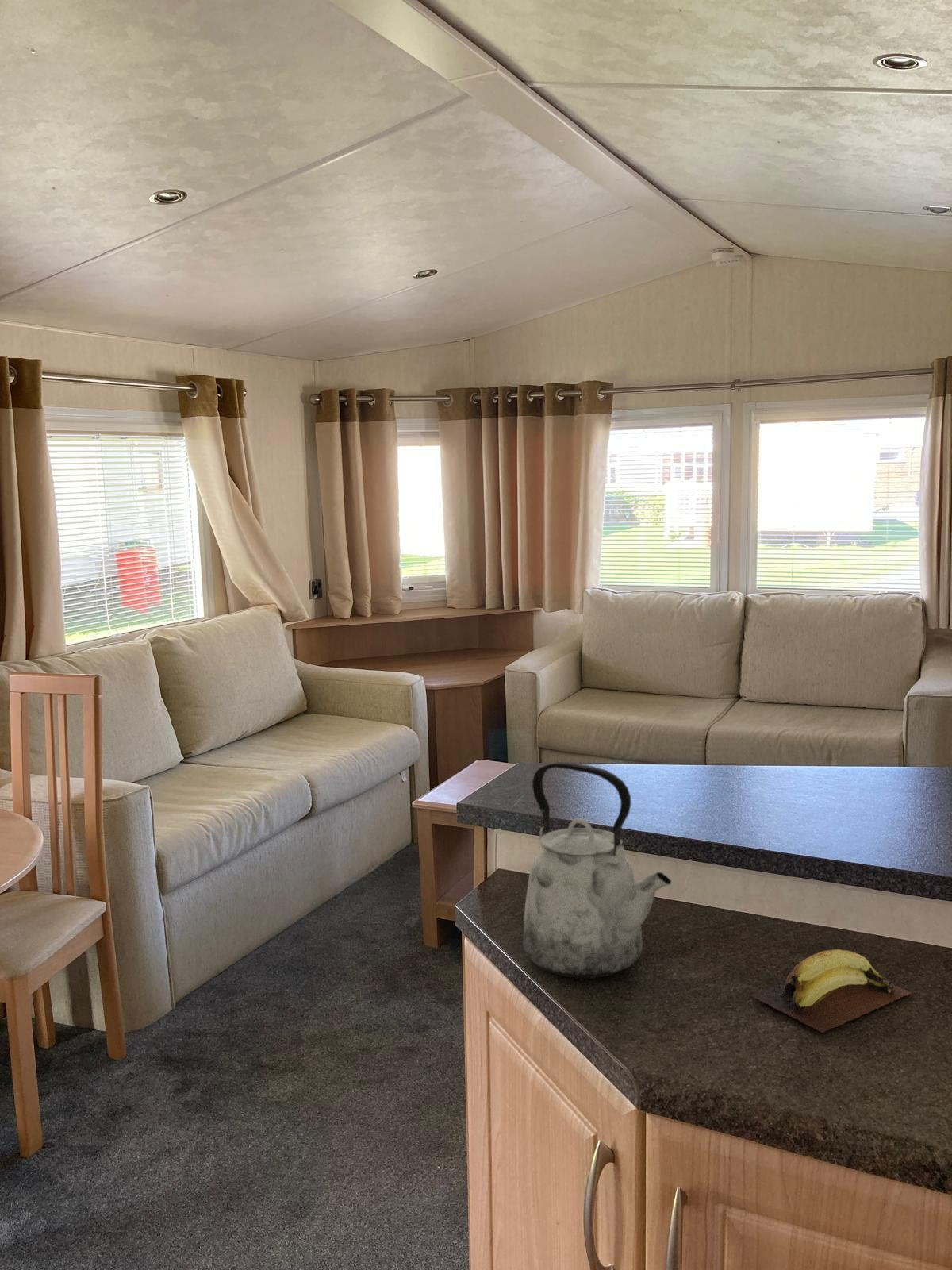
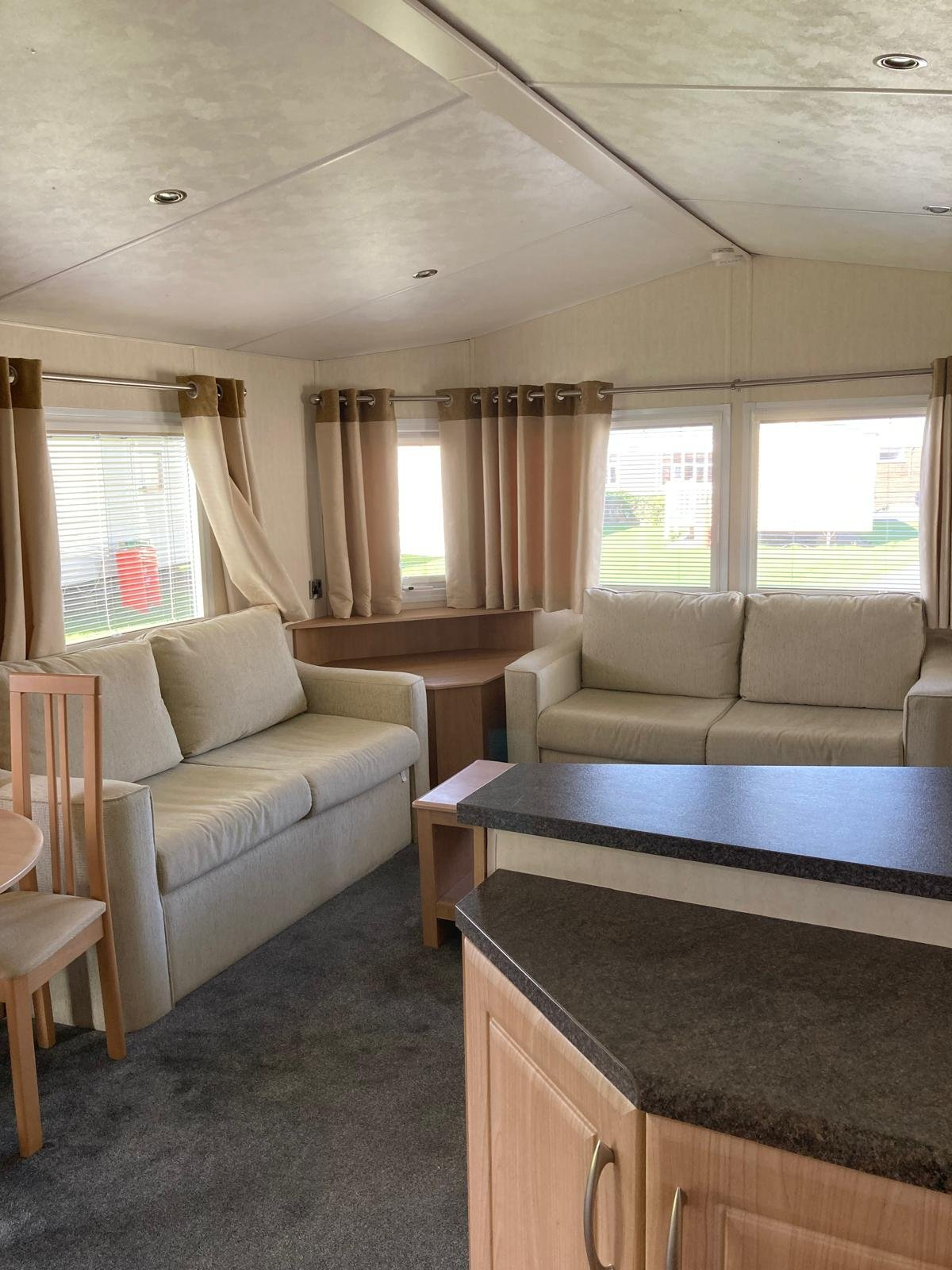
- banana (831, 976)
- kettle (599, 869)
